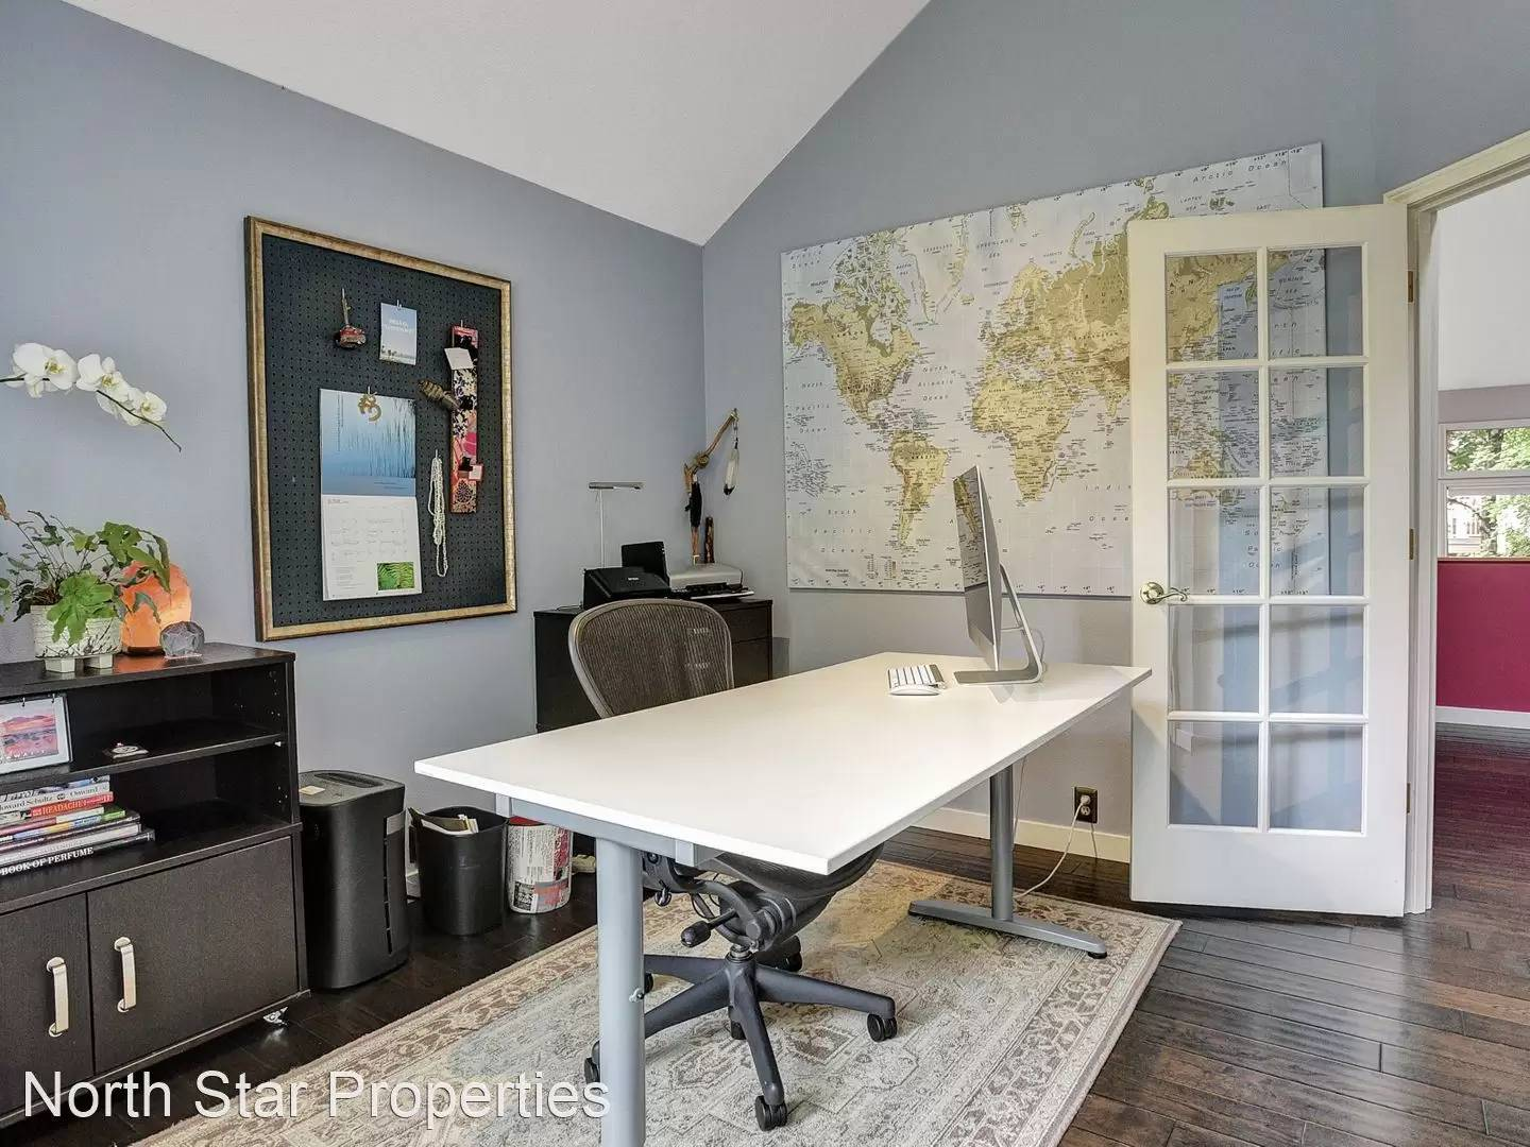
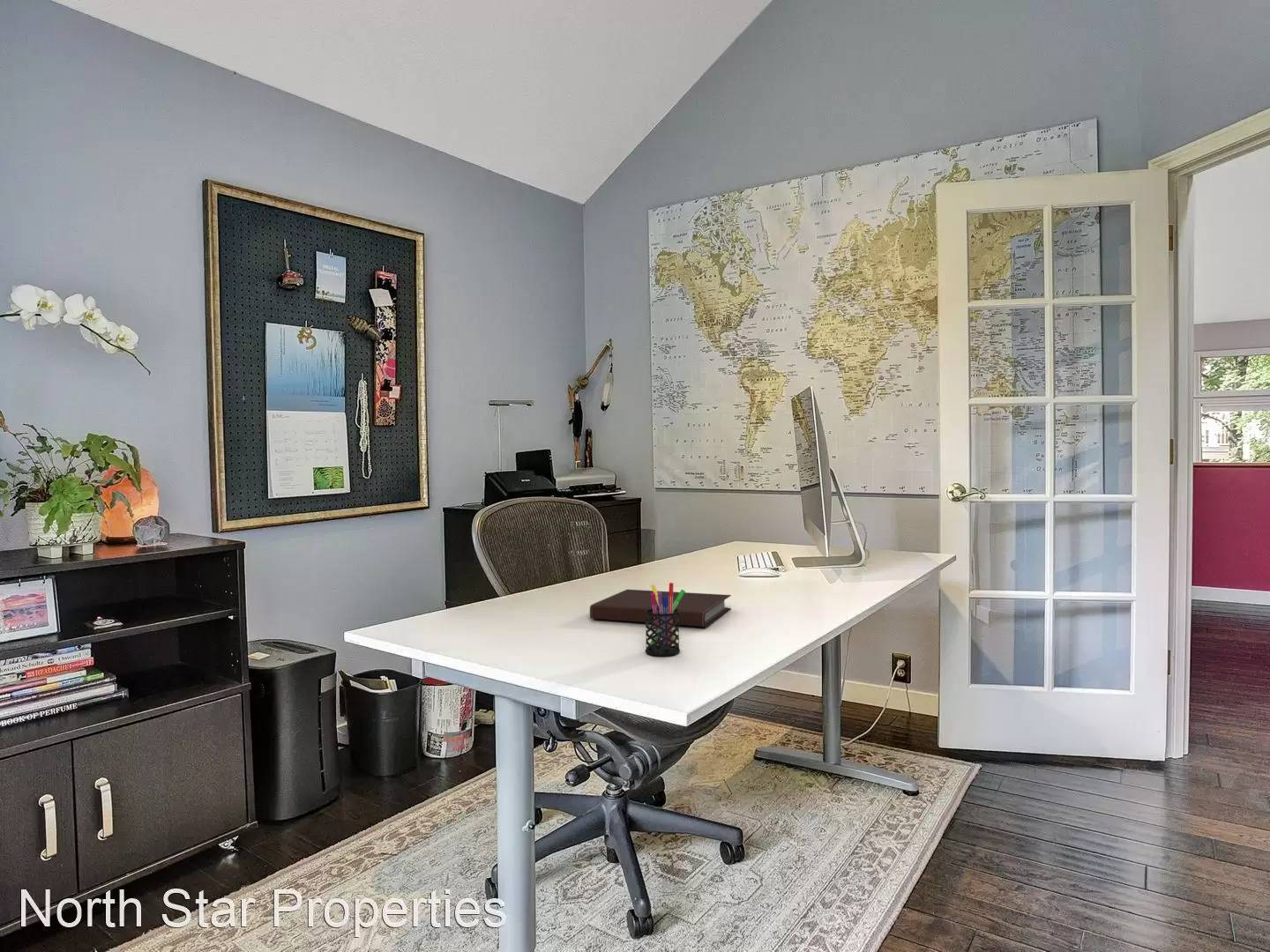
+ notebook (658, 606)
+ pen holder (666, 615)
